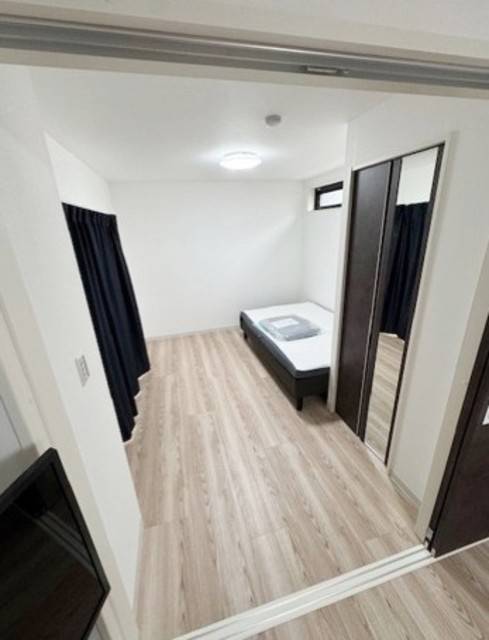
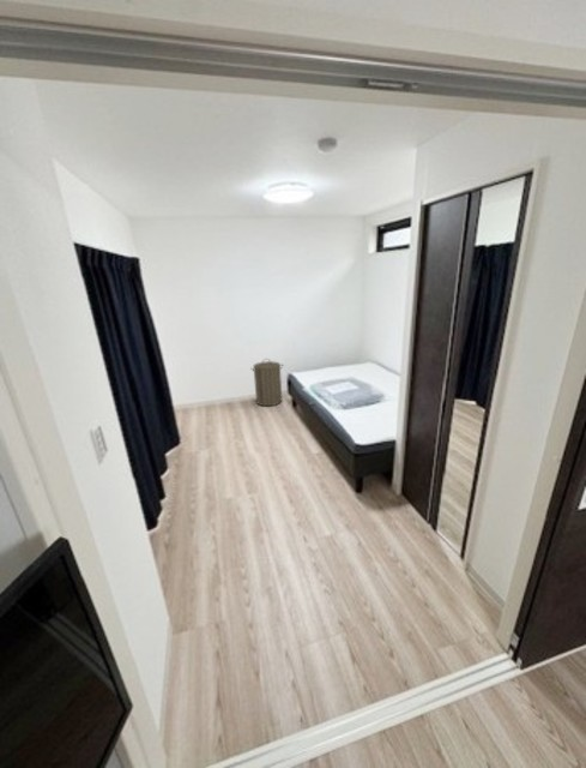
+ laundry hamper (267, 380)
